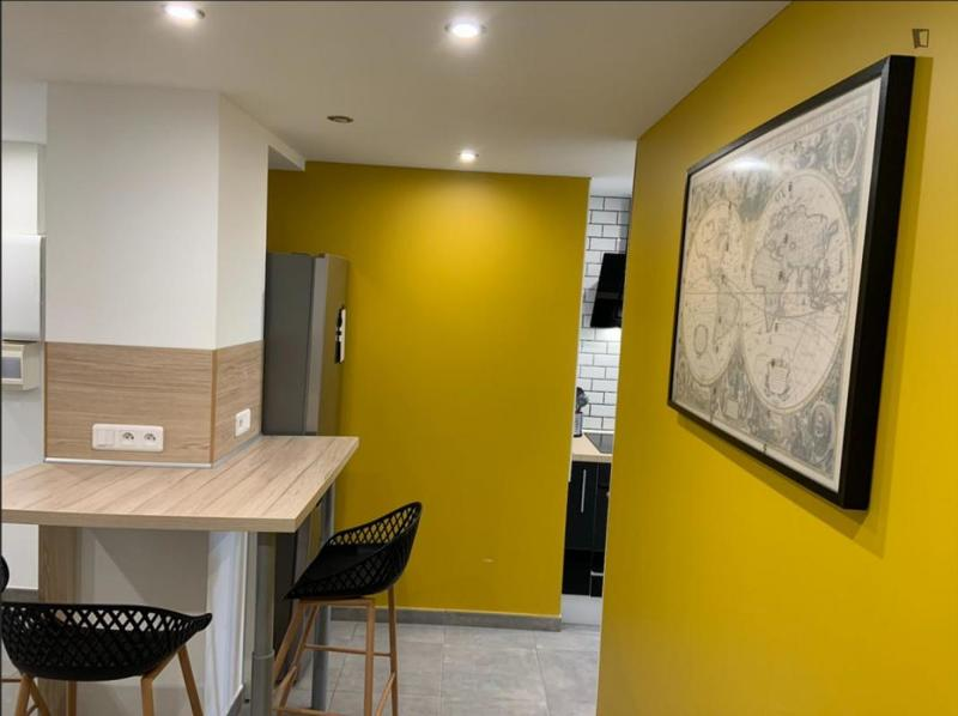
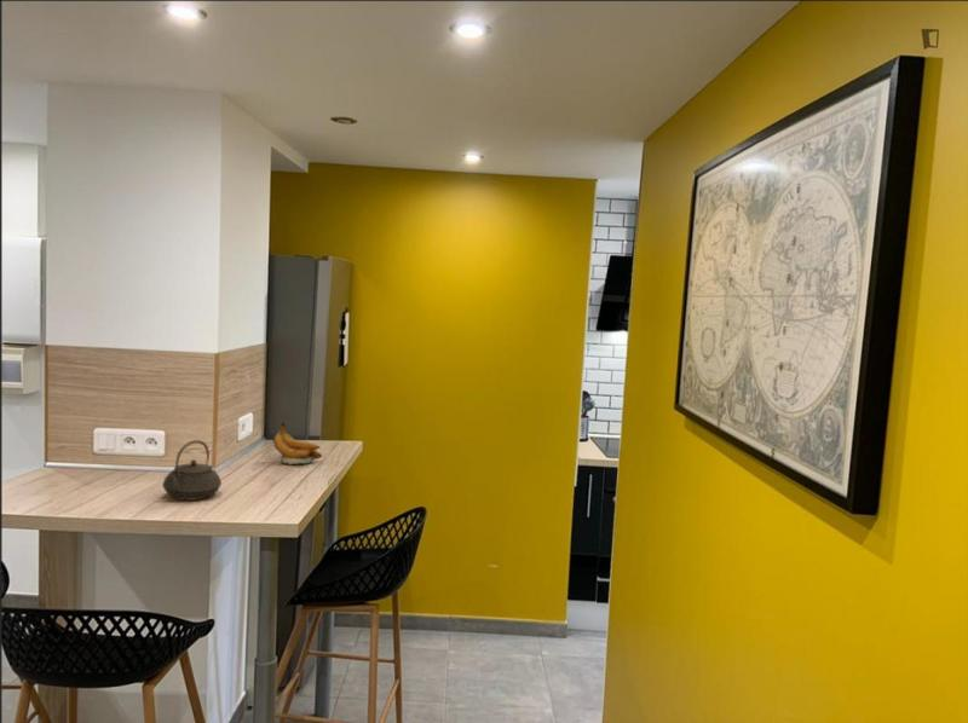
+ banana (298, 443)
+ teapot (190, 468)
